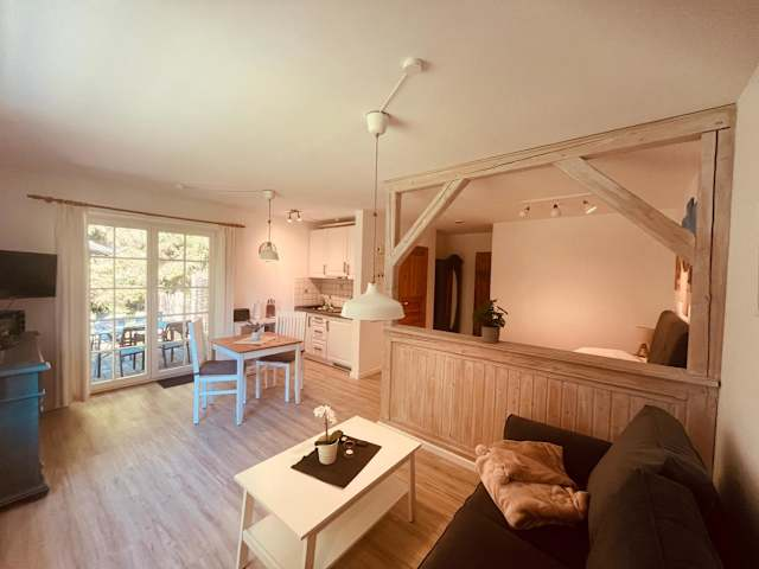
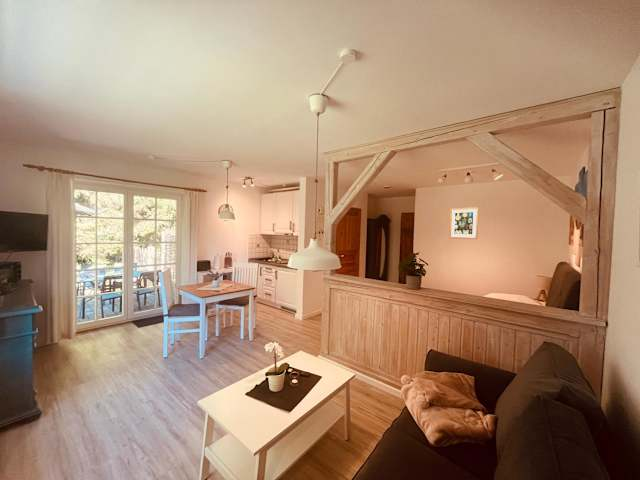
+ wall art (463, 223)
